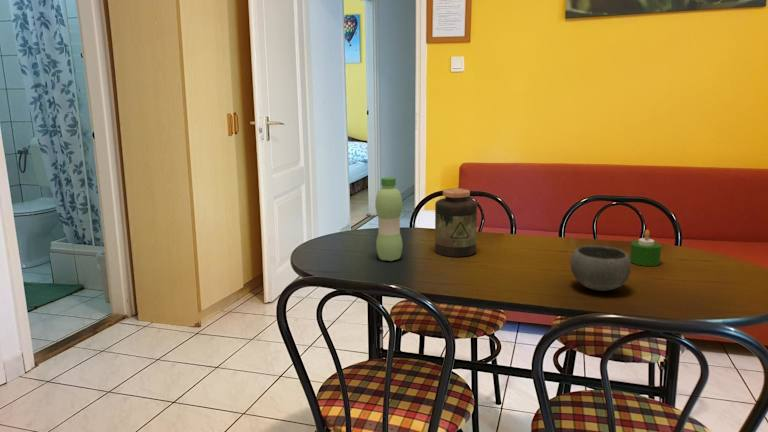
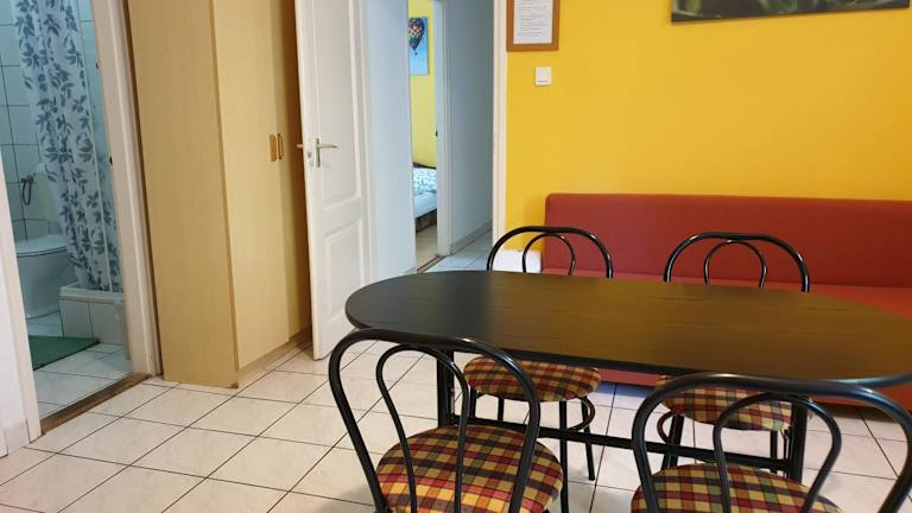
- bowl (599, 269)
- water bottle (388, 219)
- candle (645, 245)
- jar (455, 221)
